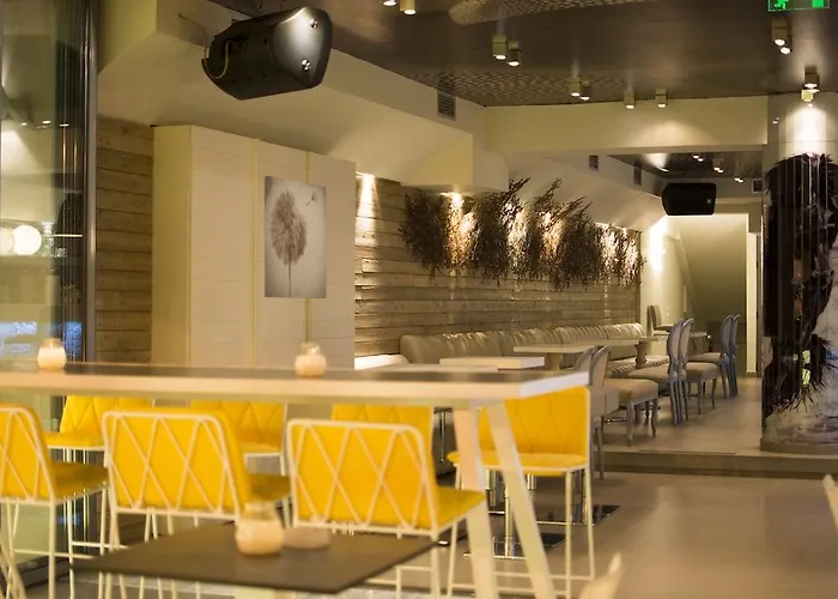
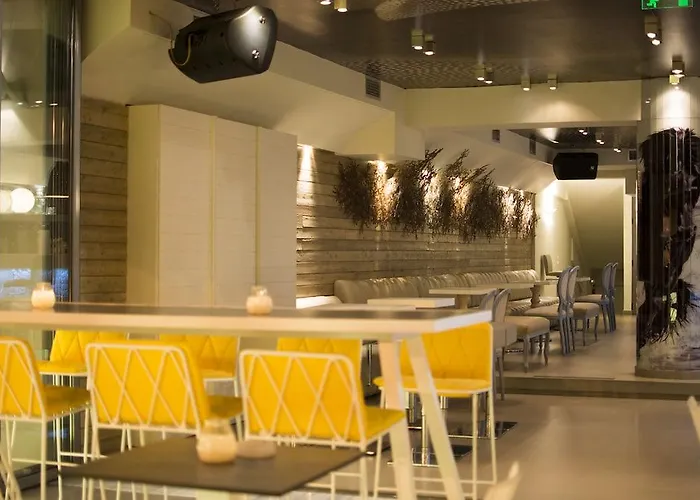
- wall art (296, 240)
